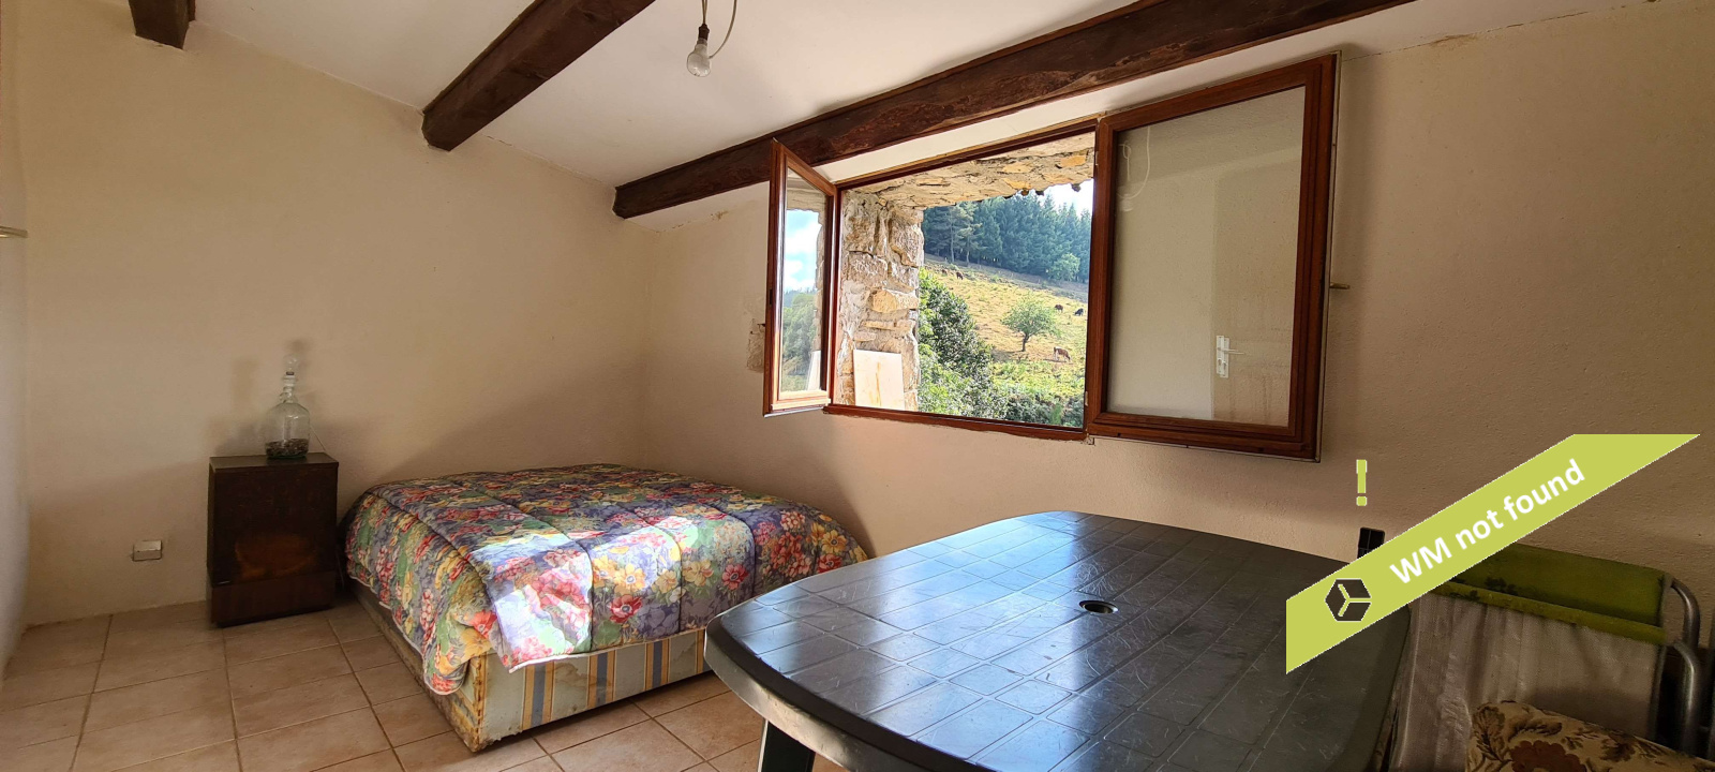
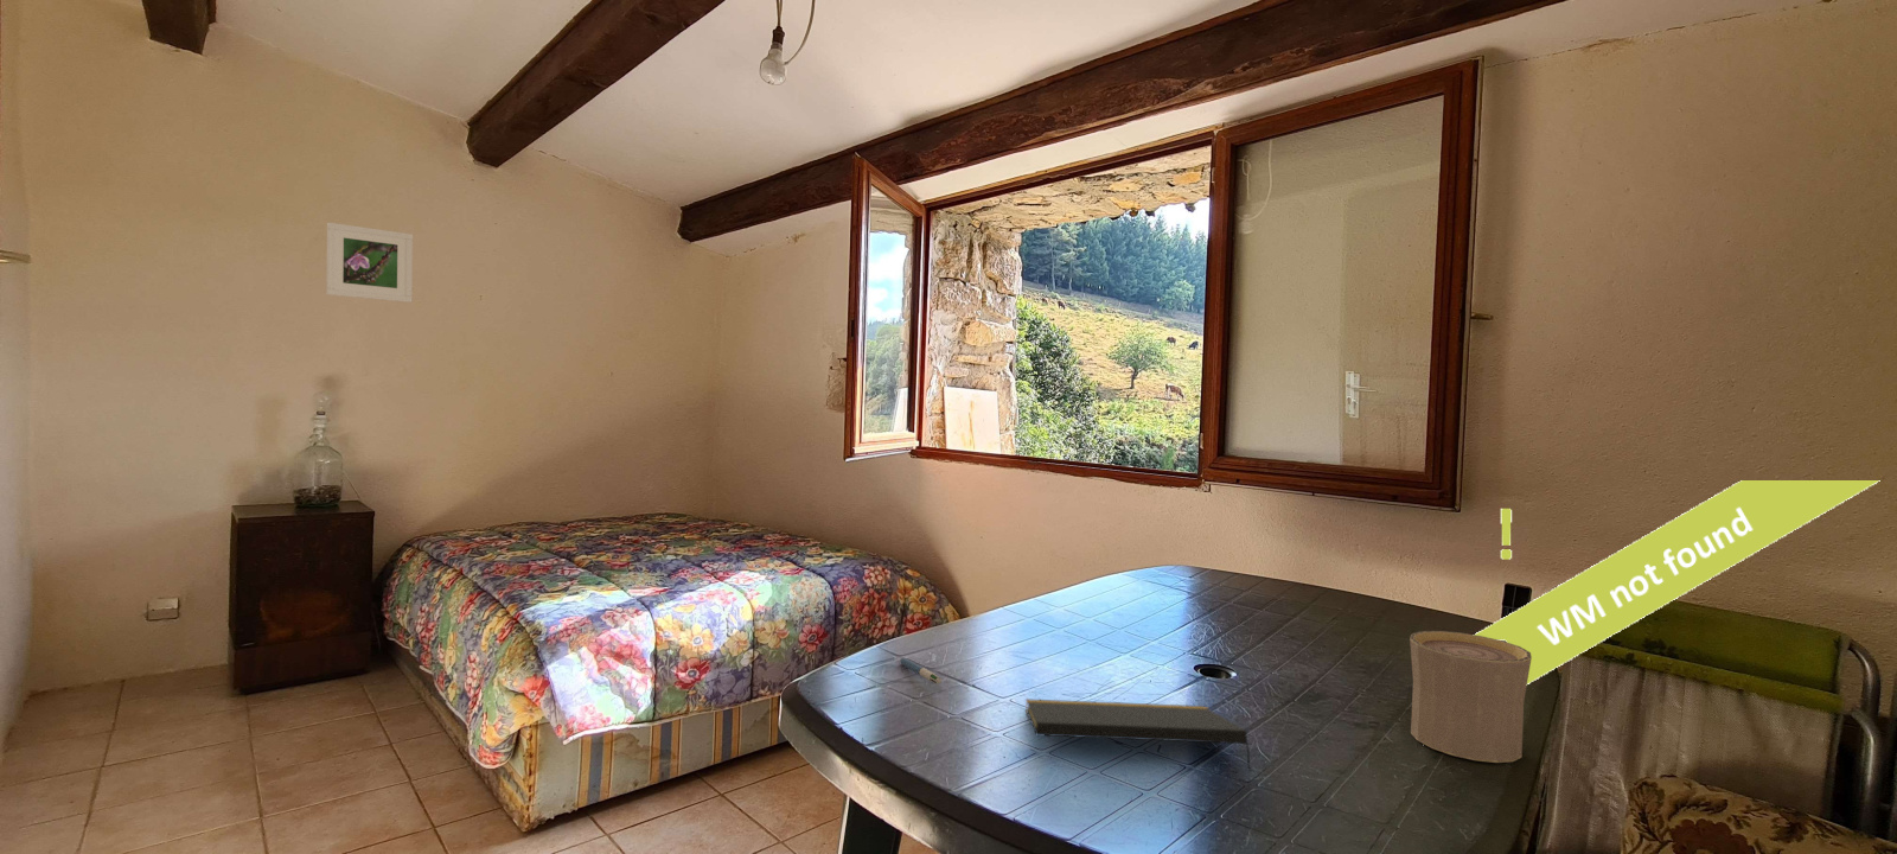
+ pen (919, 669)
+ cup (1466, 693)
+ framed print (370, 264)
+ notepad (1126, 719)
